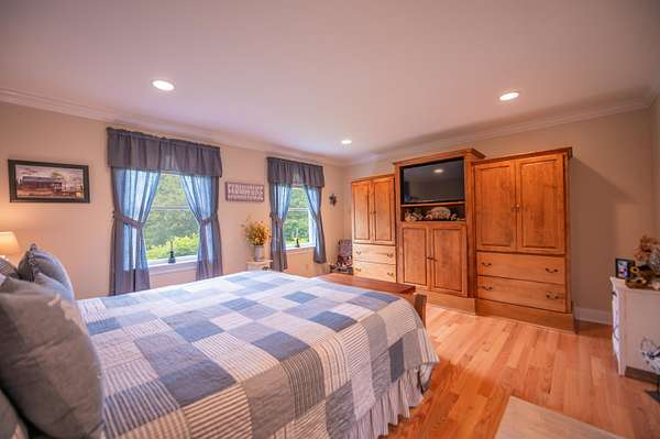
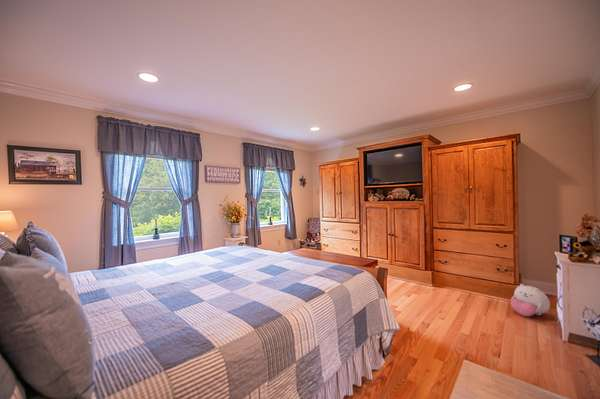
+ plush toy (529, 300)
